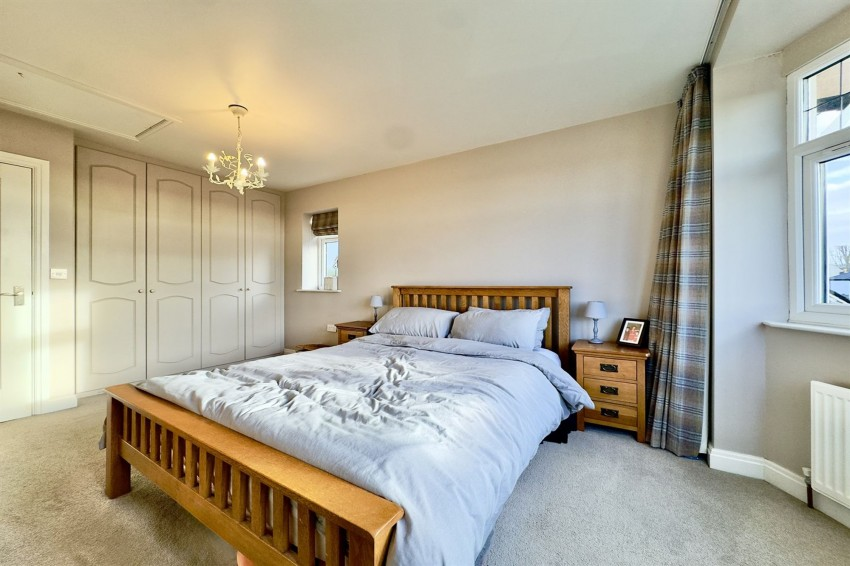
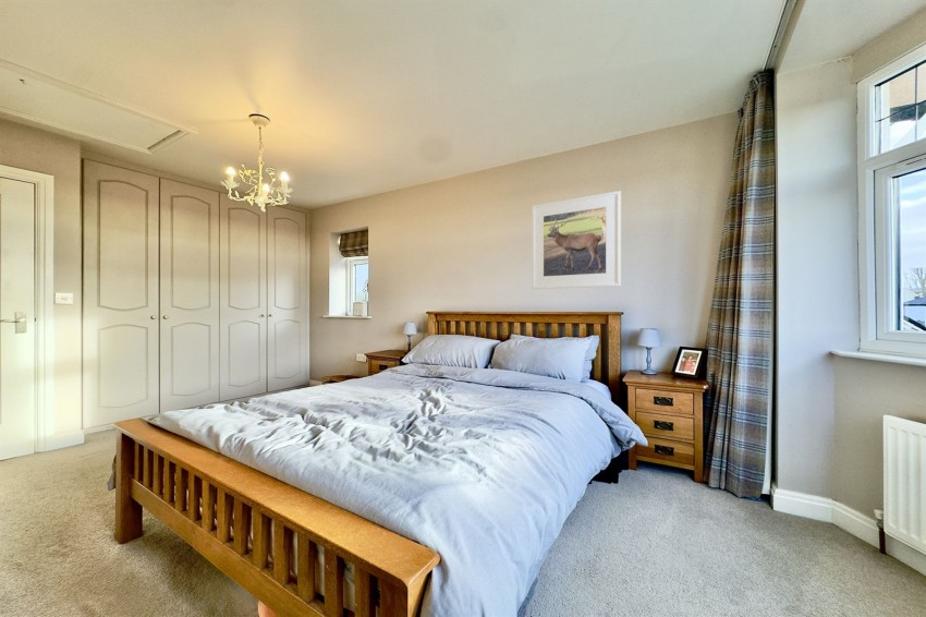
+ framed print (573, 243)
